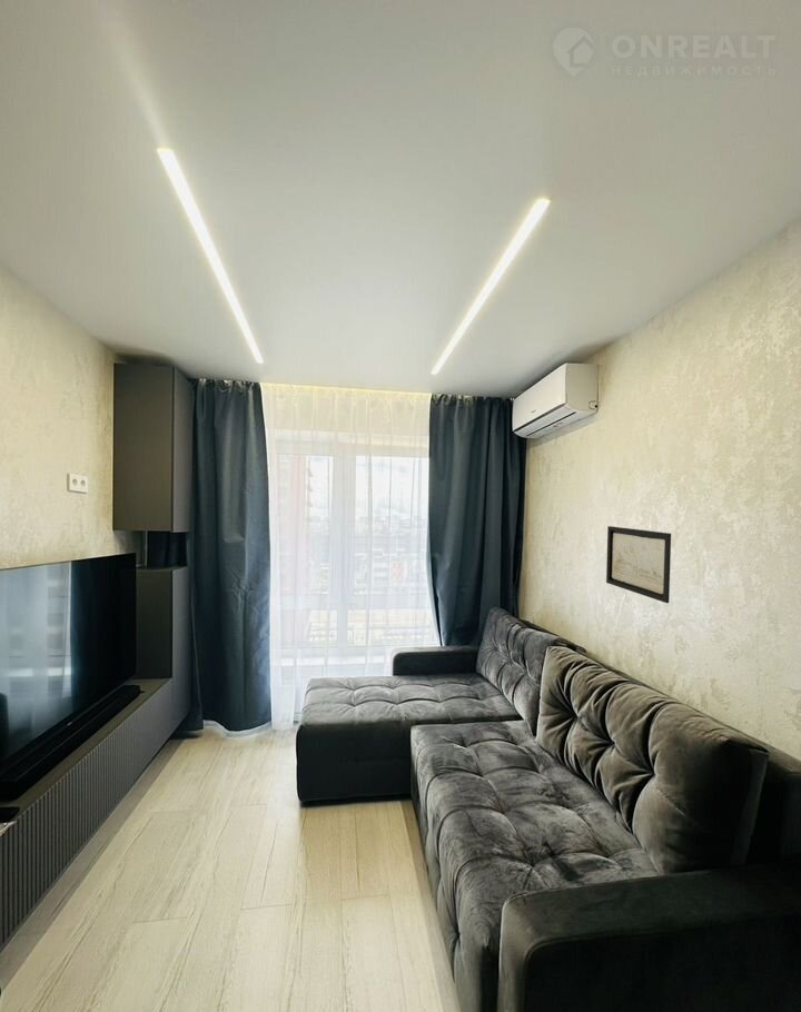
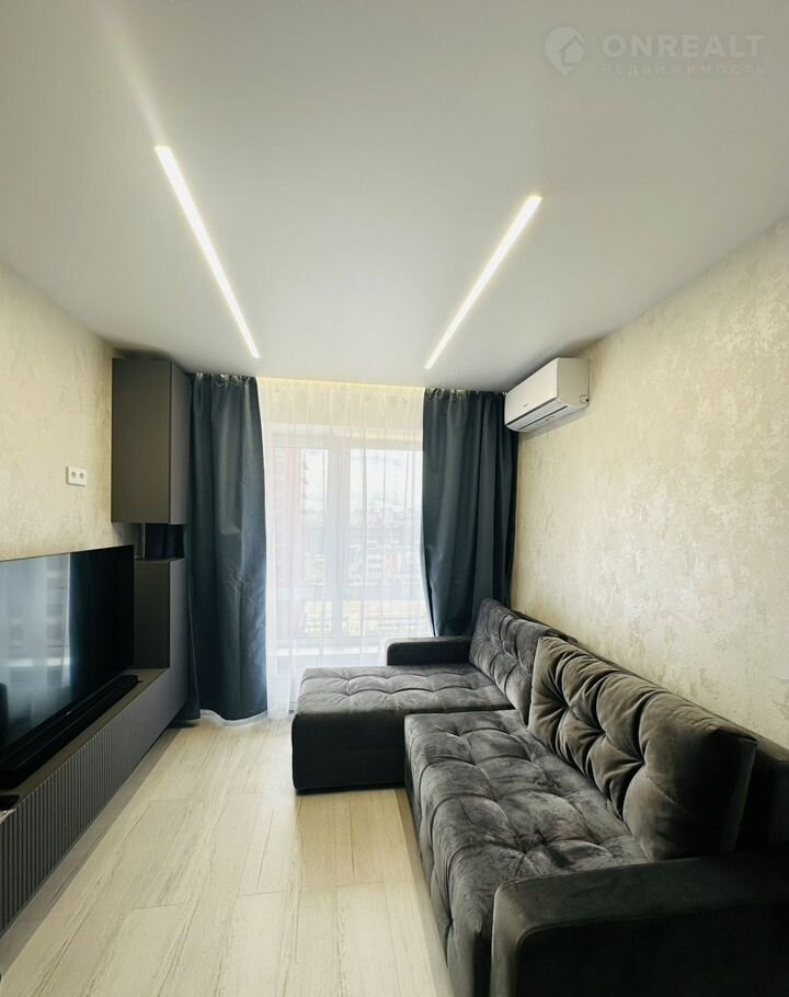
- wall art (635, 560)
